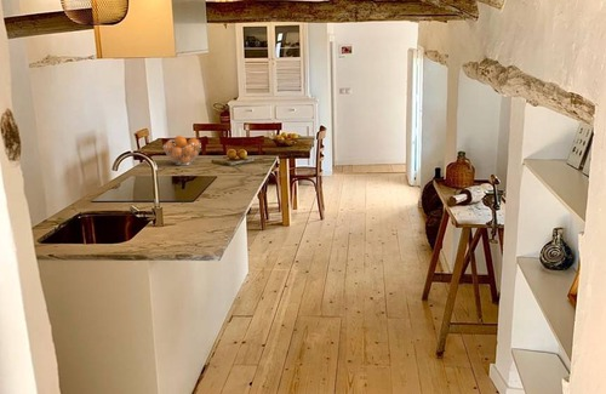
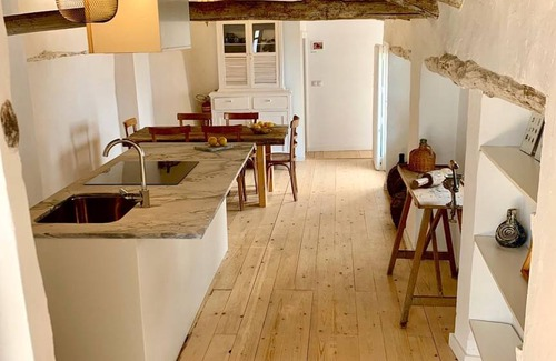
- fruit basket (182, 149)
